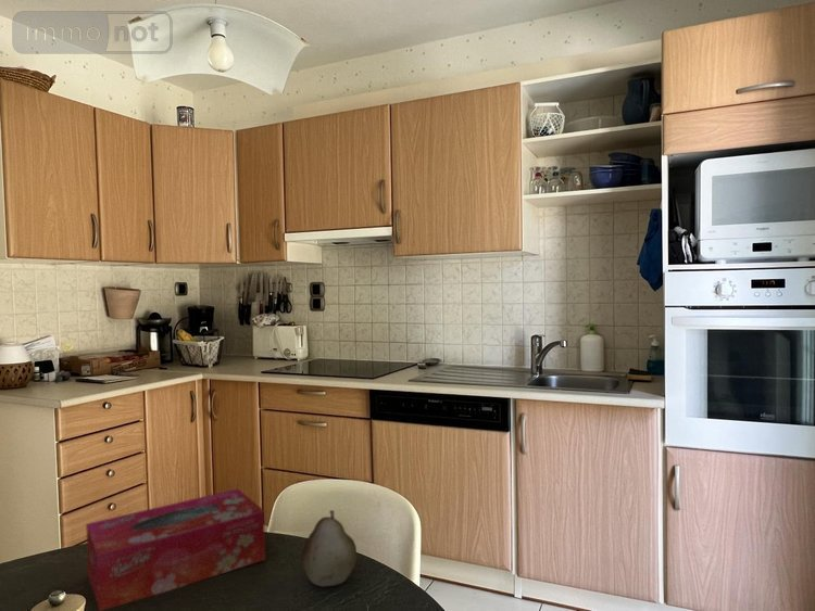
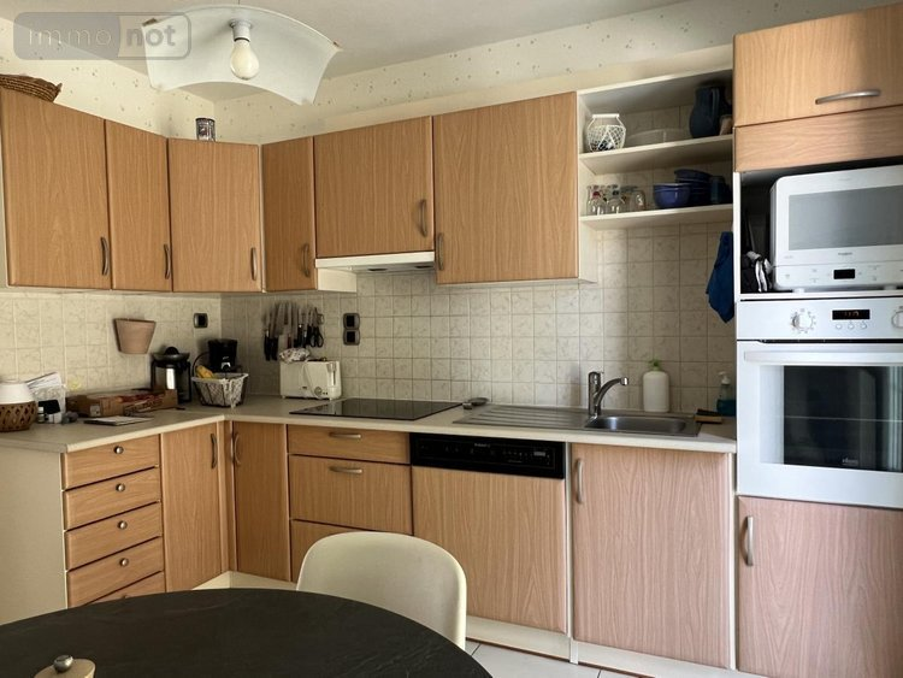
- fruit (329, 548)
- tissue box (177, 542)
